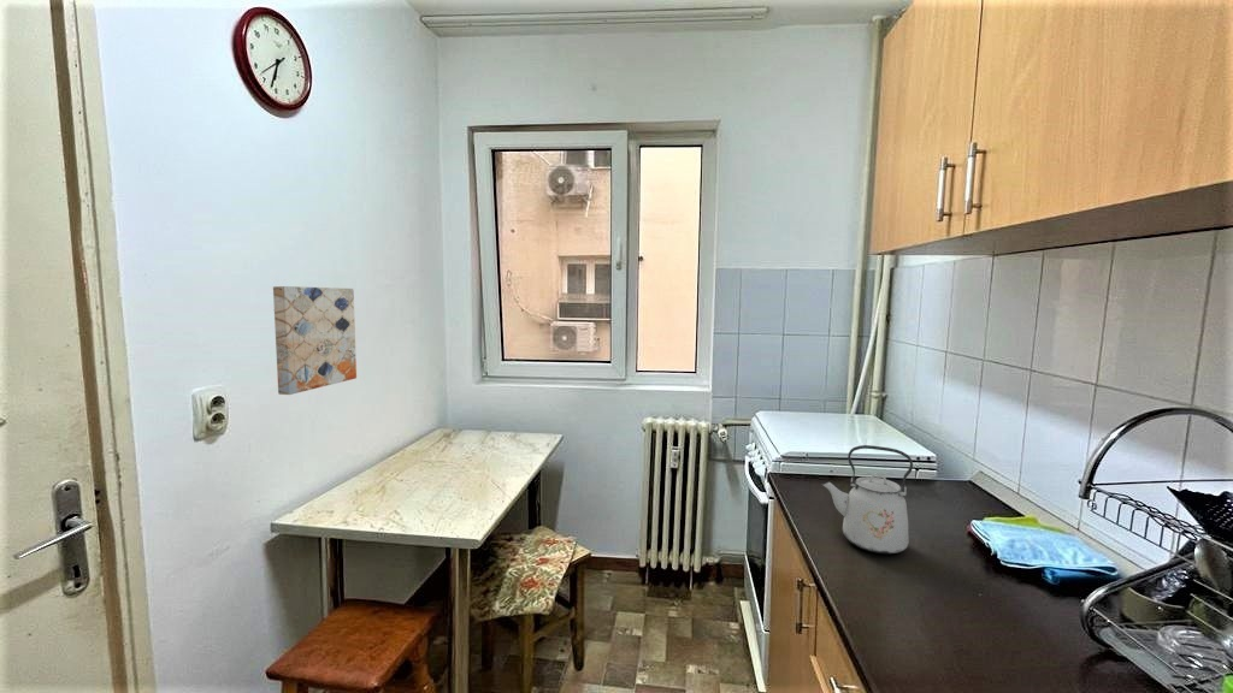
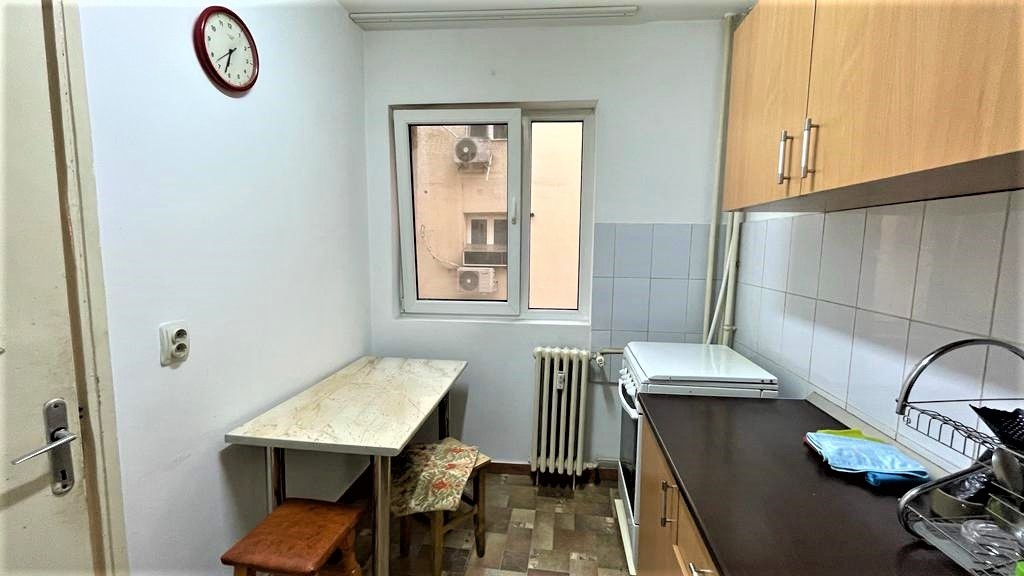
- kettle (865, 493)
- wall art (318, 337)
